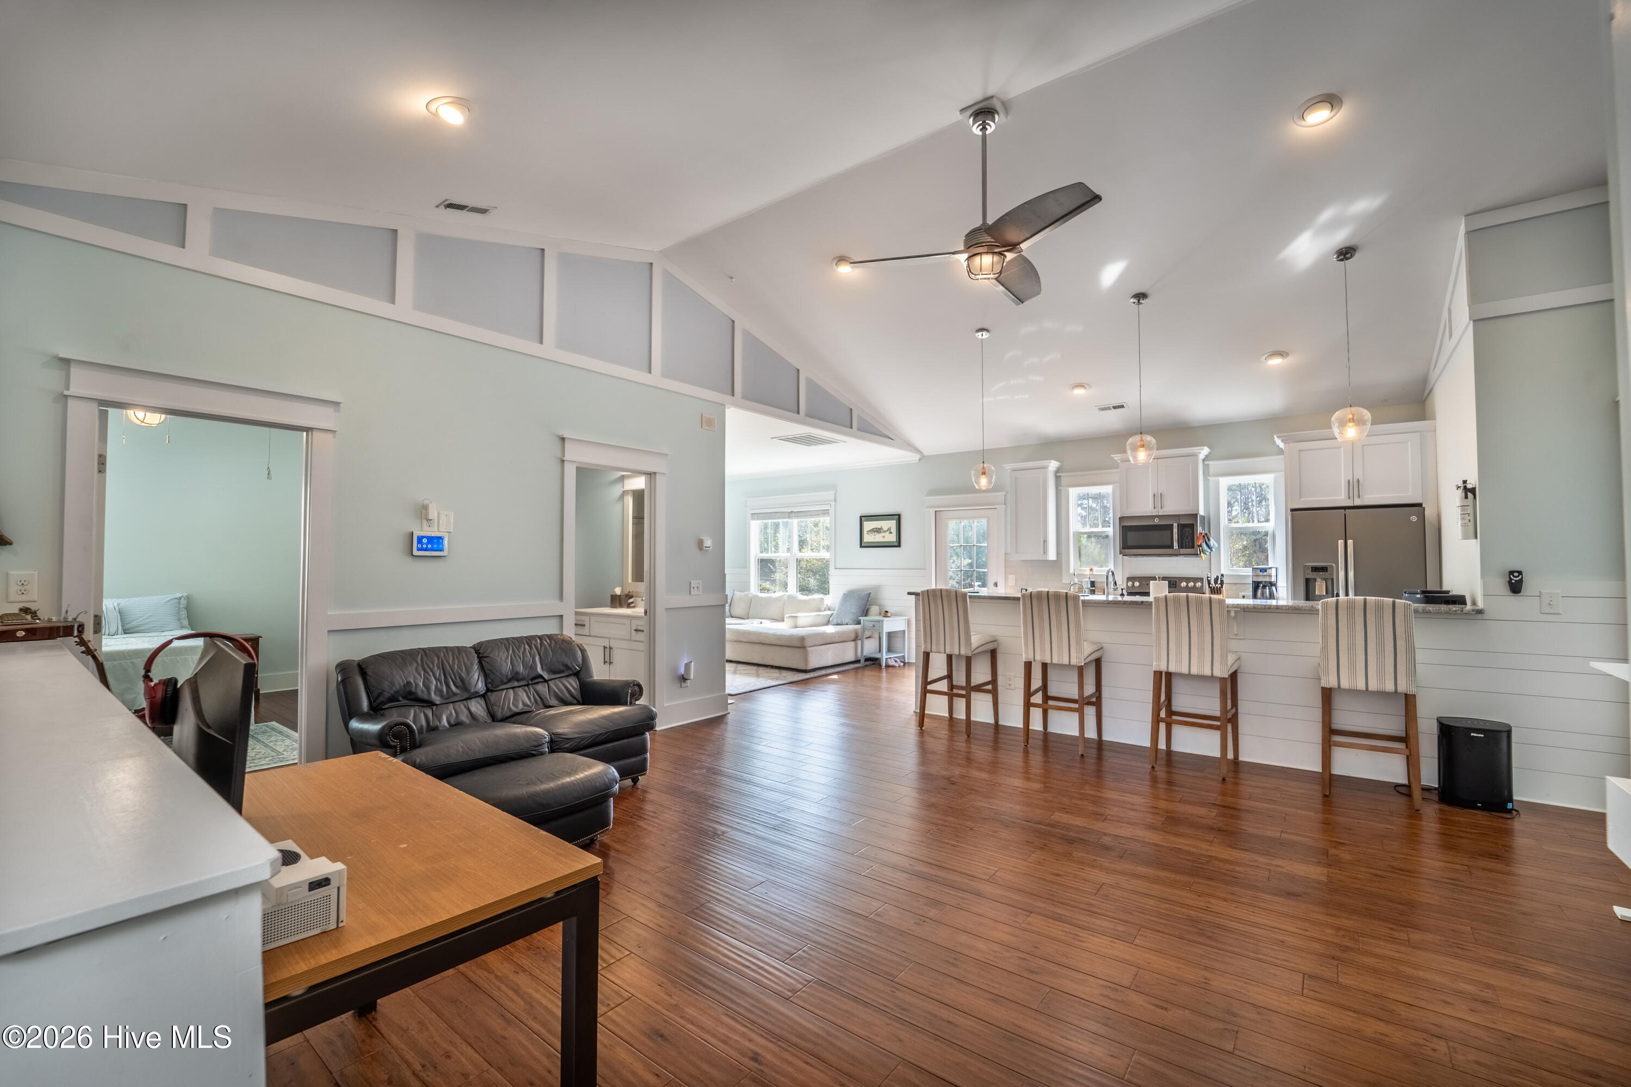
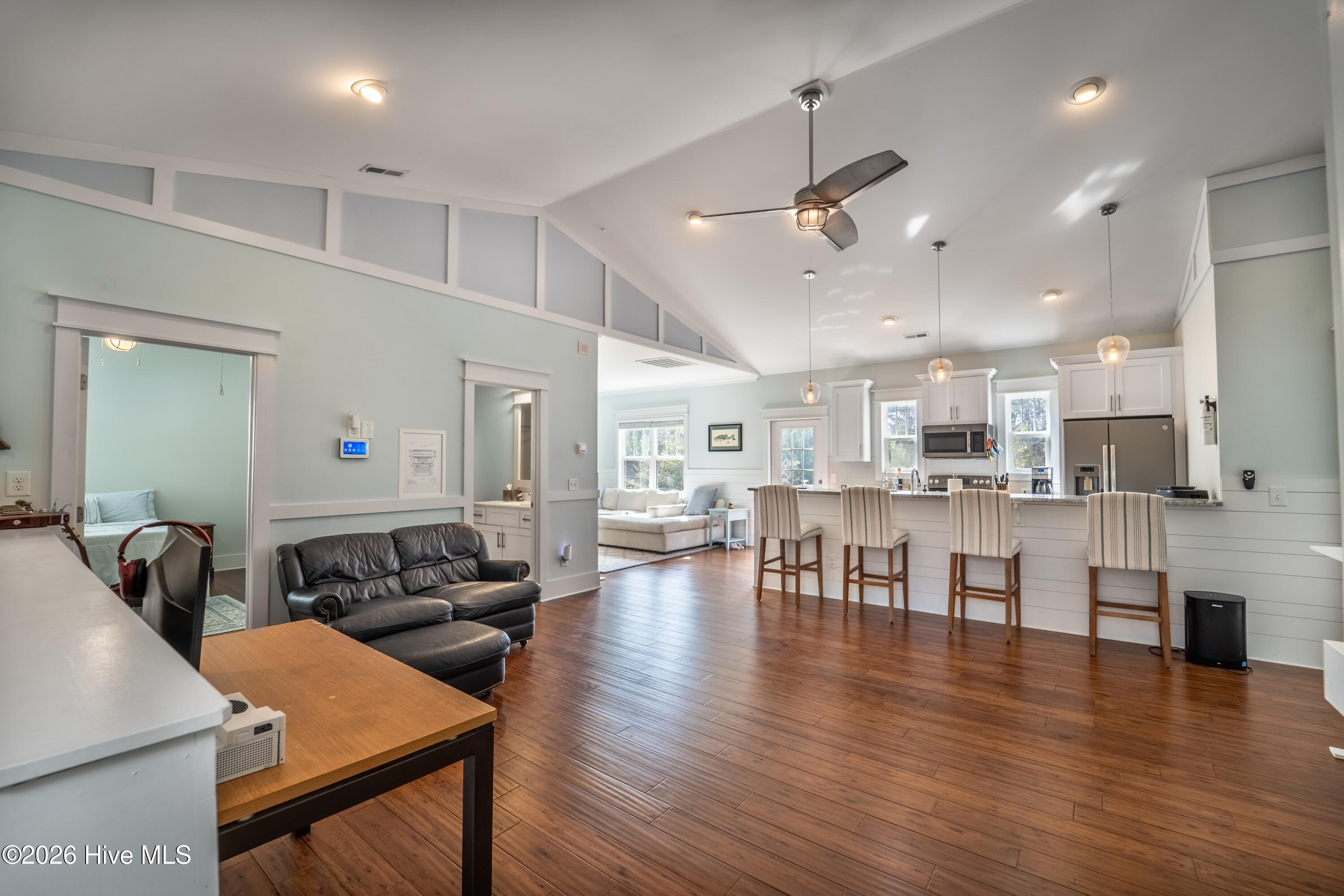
+ wall art (422, 464)
